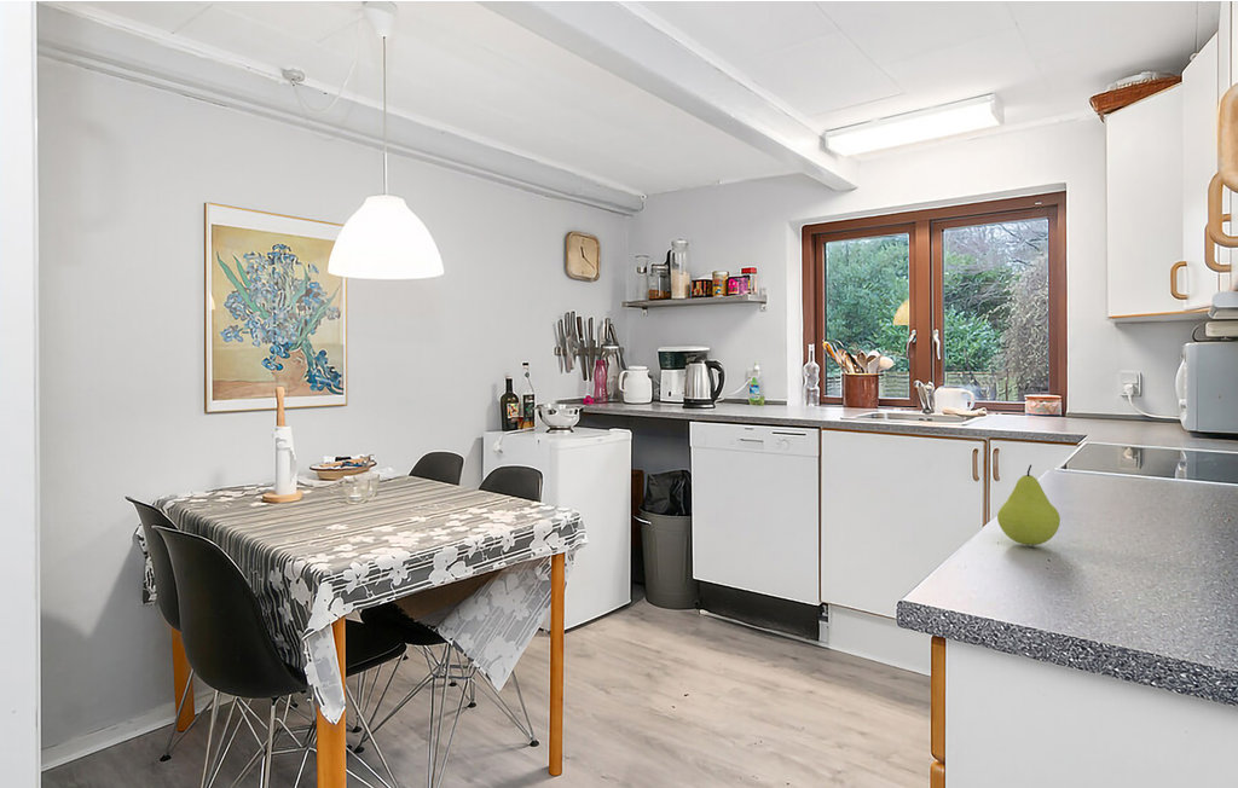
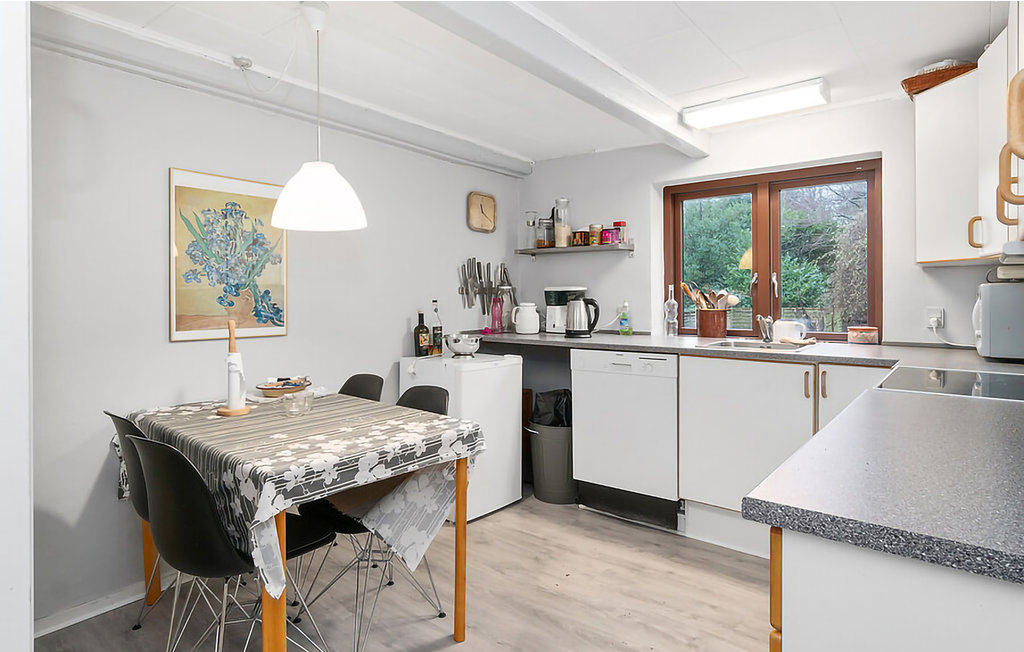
- fruit (1028, 504)
